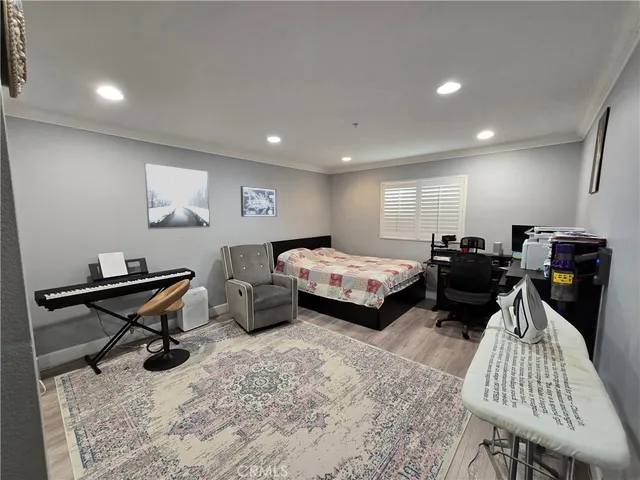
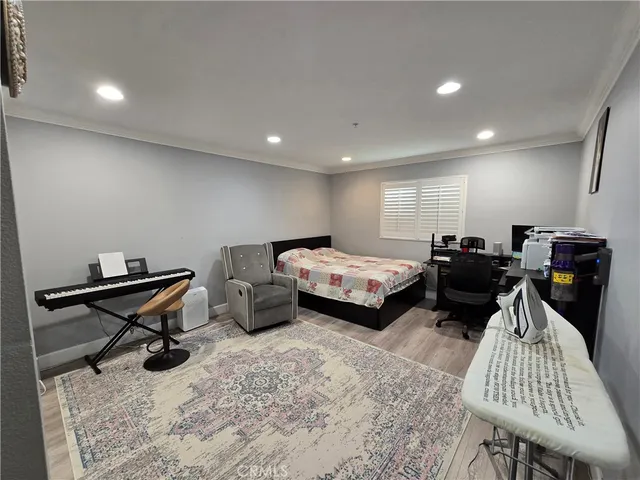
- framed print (180, 198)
- wall art (259, 202)
